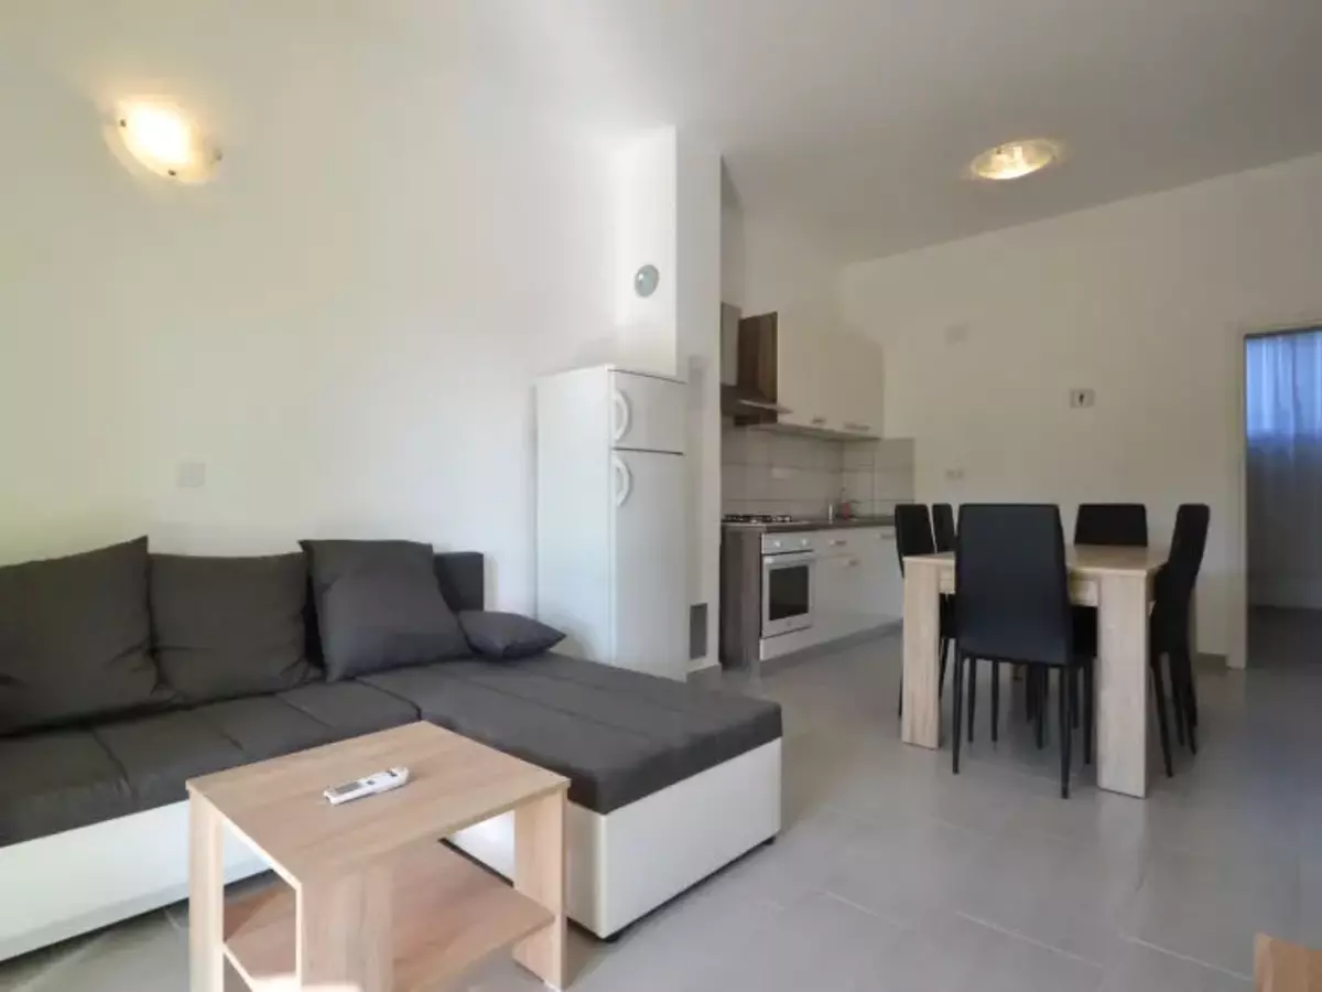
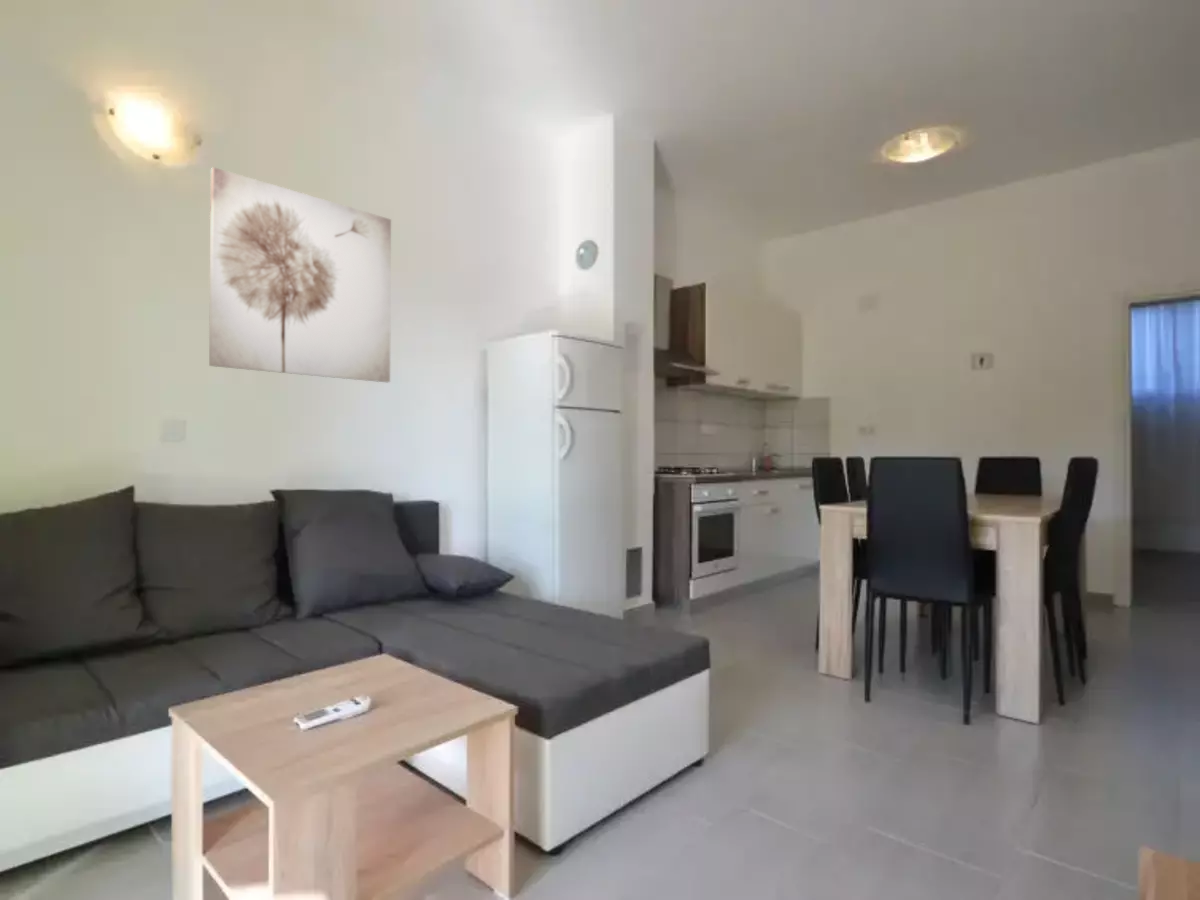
+ wall art (308, 285)
